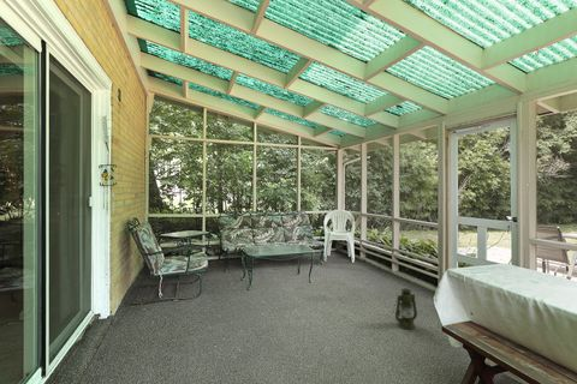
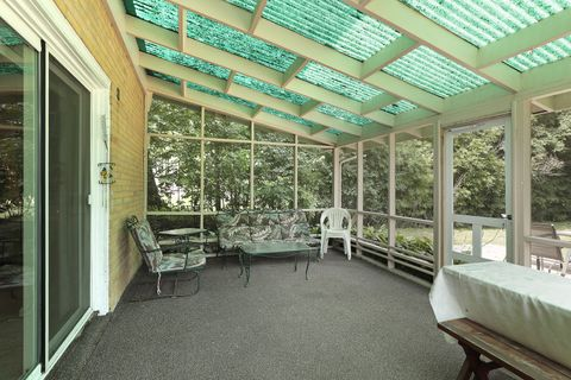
- lantern (405, 306)
